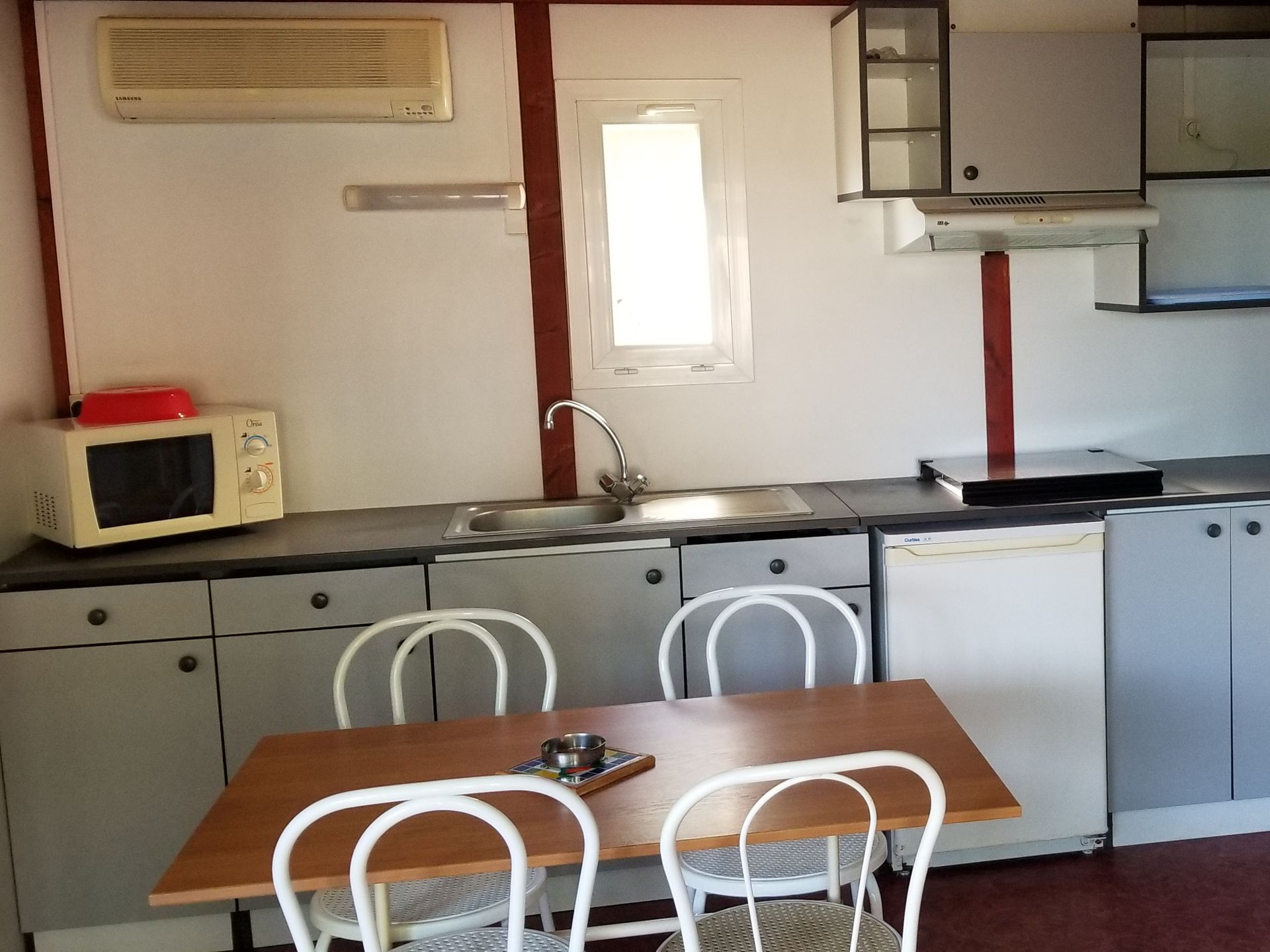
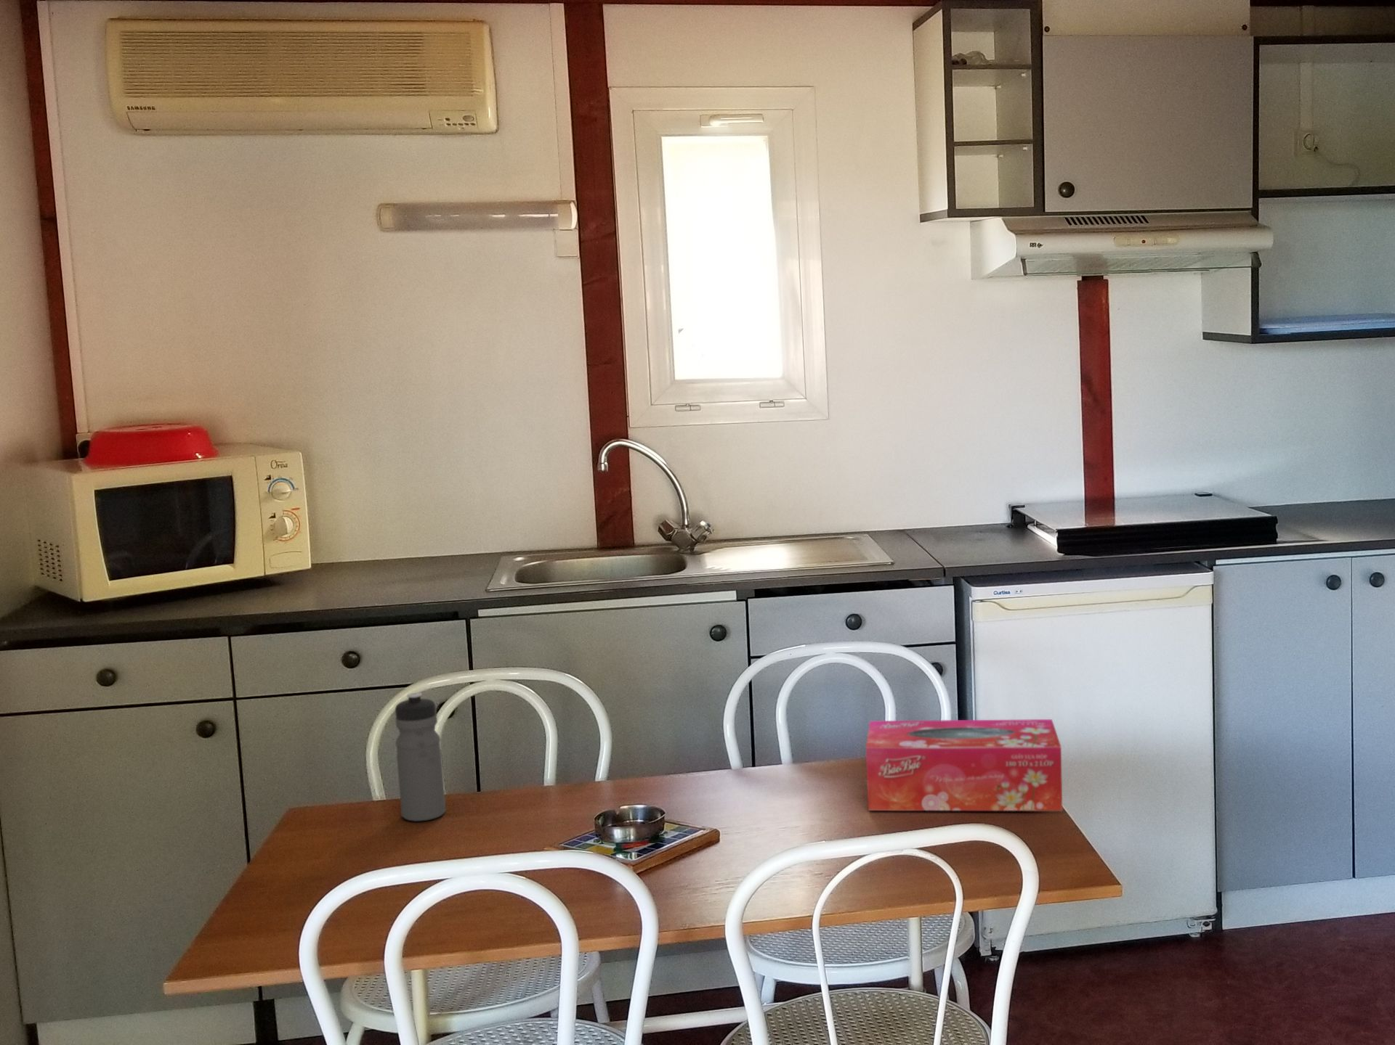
+ tissue box (962, 763)
+ water bottle (418, 754)
